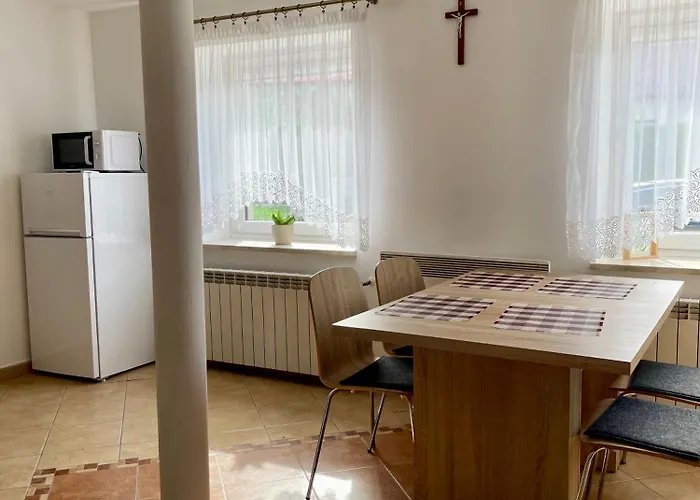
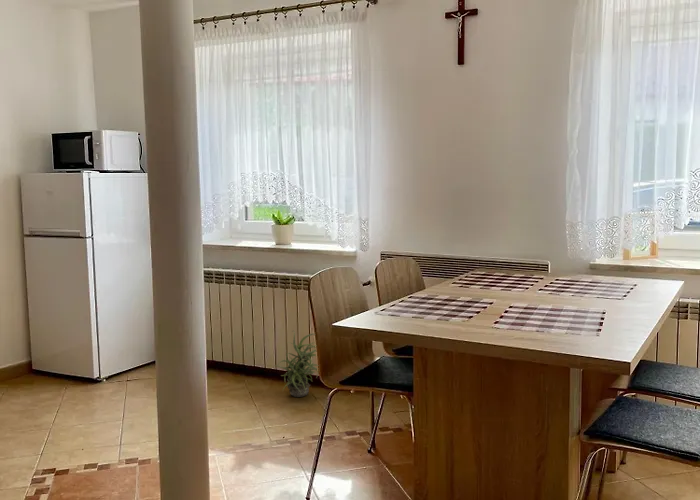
+ potted plant (302, 365)
